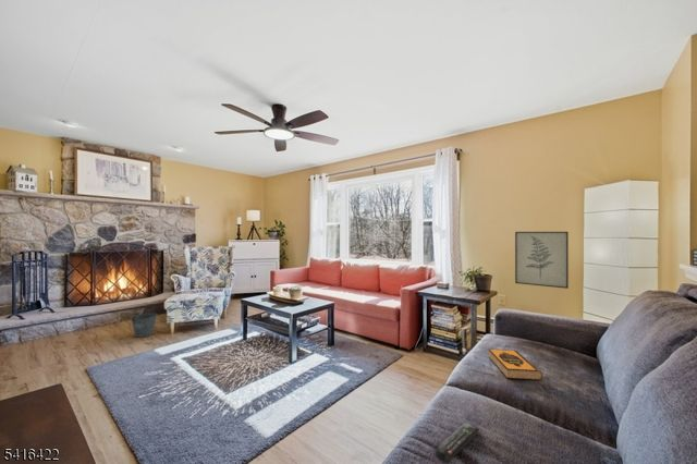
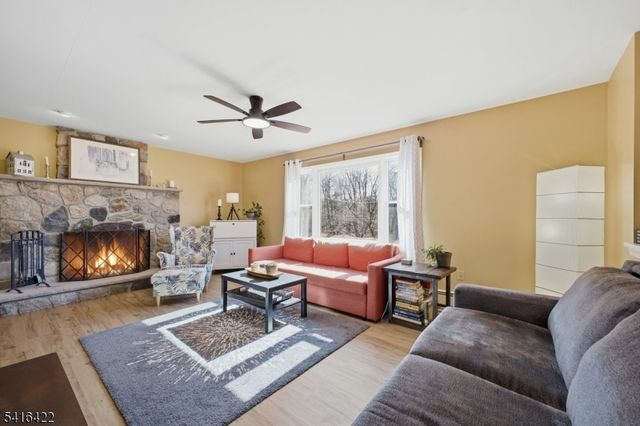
- remote control (458, 440)
- bucket (144, 319)
- hardback book (513, 363)
- wall art (540, 258)
